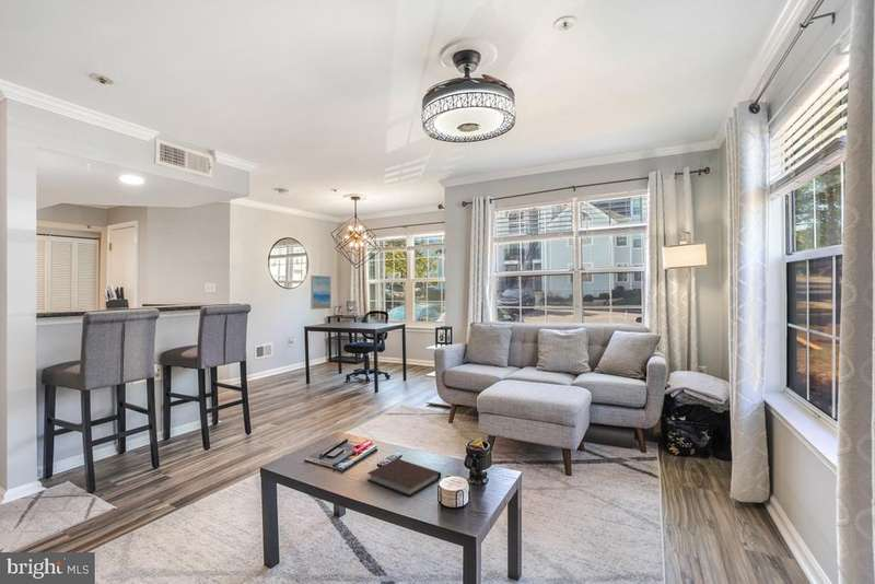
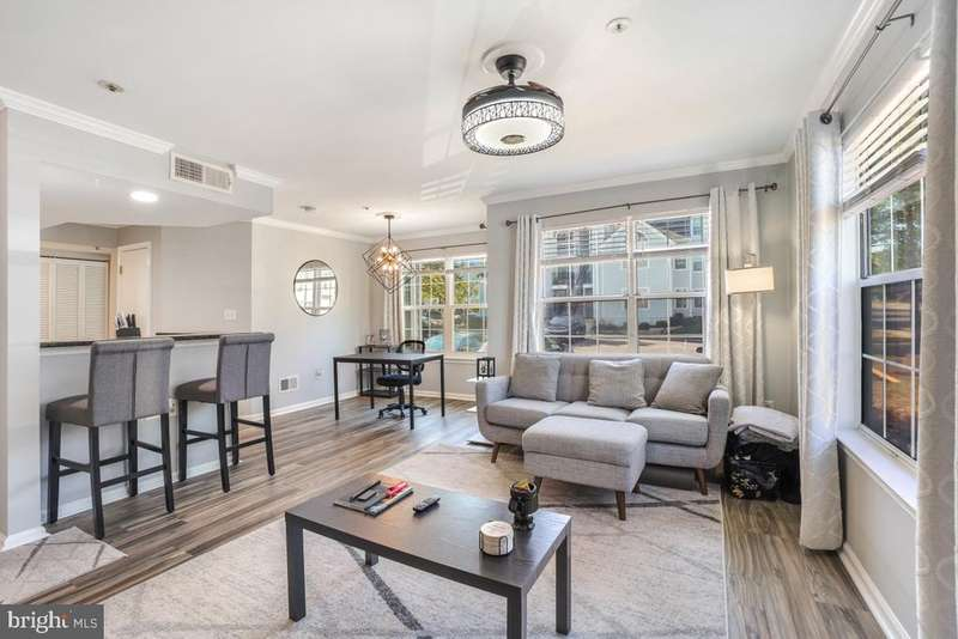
- notebook (404, 476)
- wall art (320, 292)
